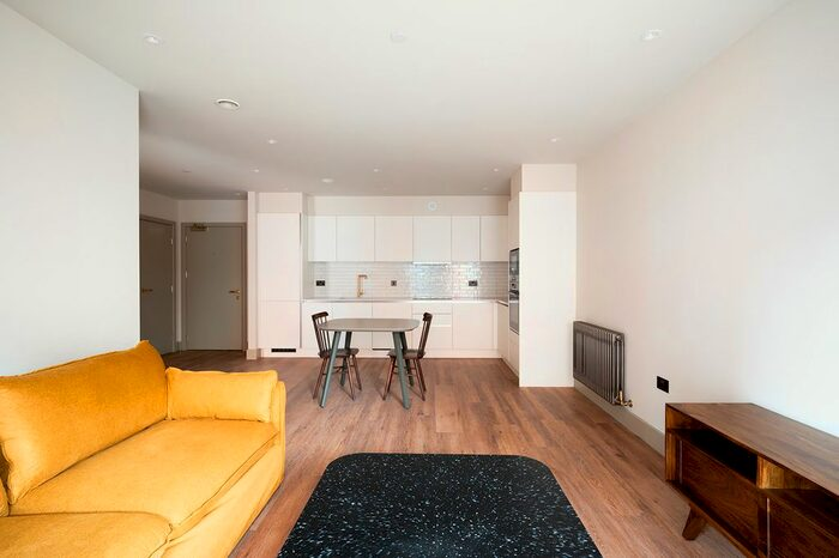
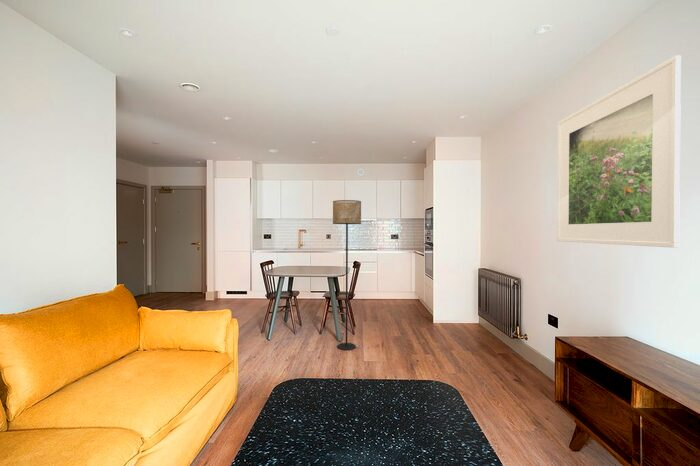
+ floor lamp (346, 274)
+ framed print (604, 170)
